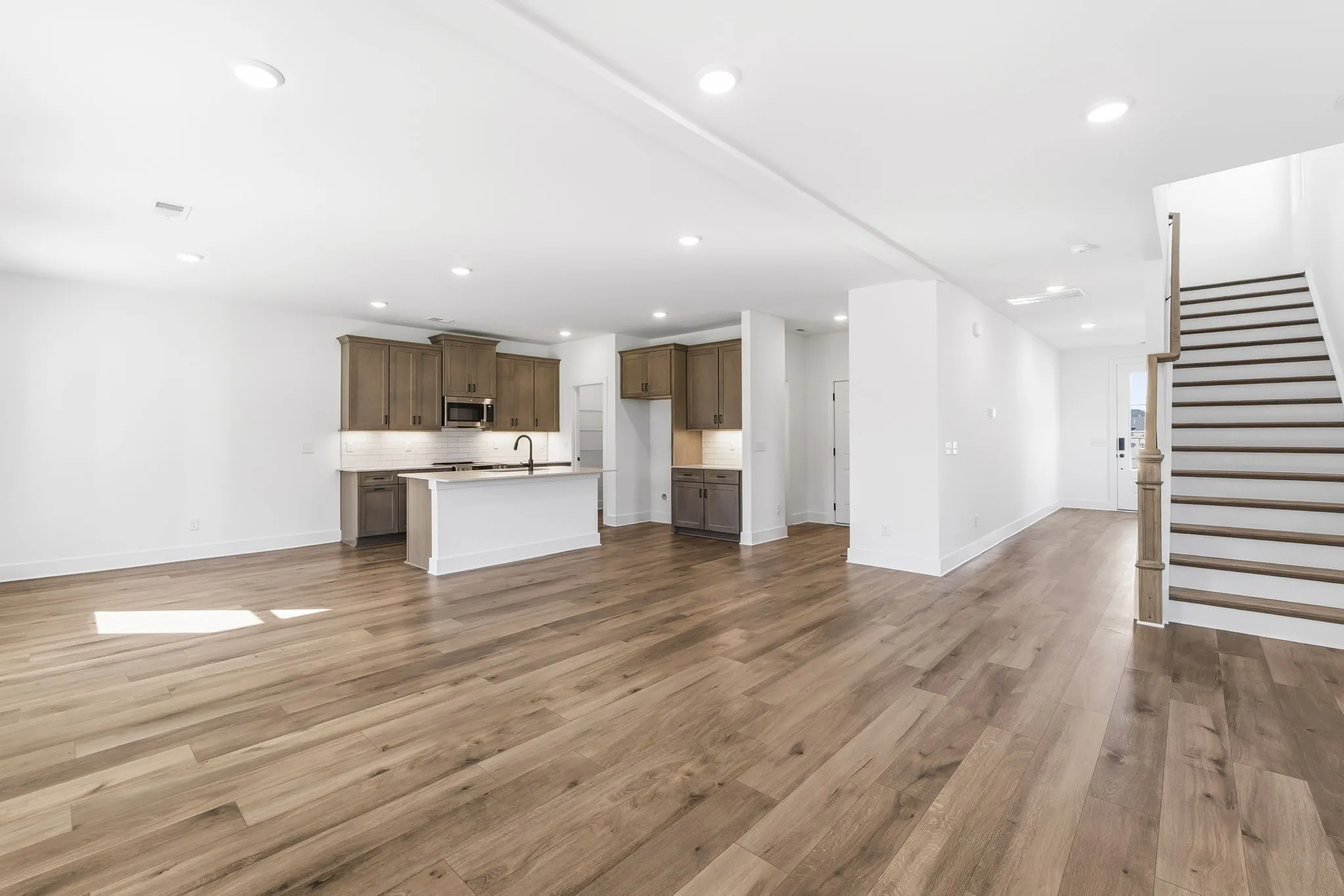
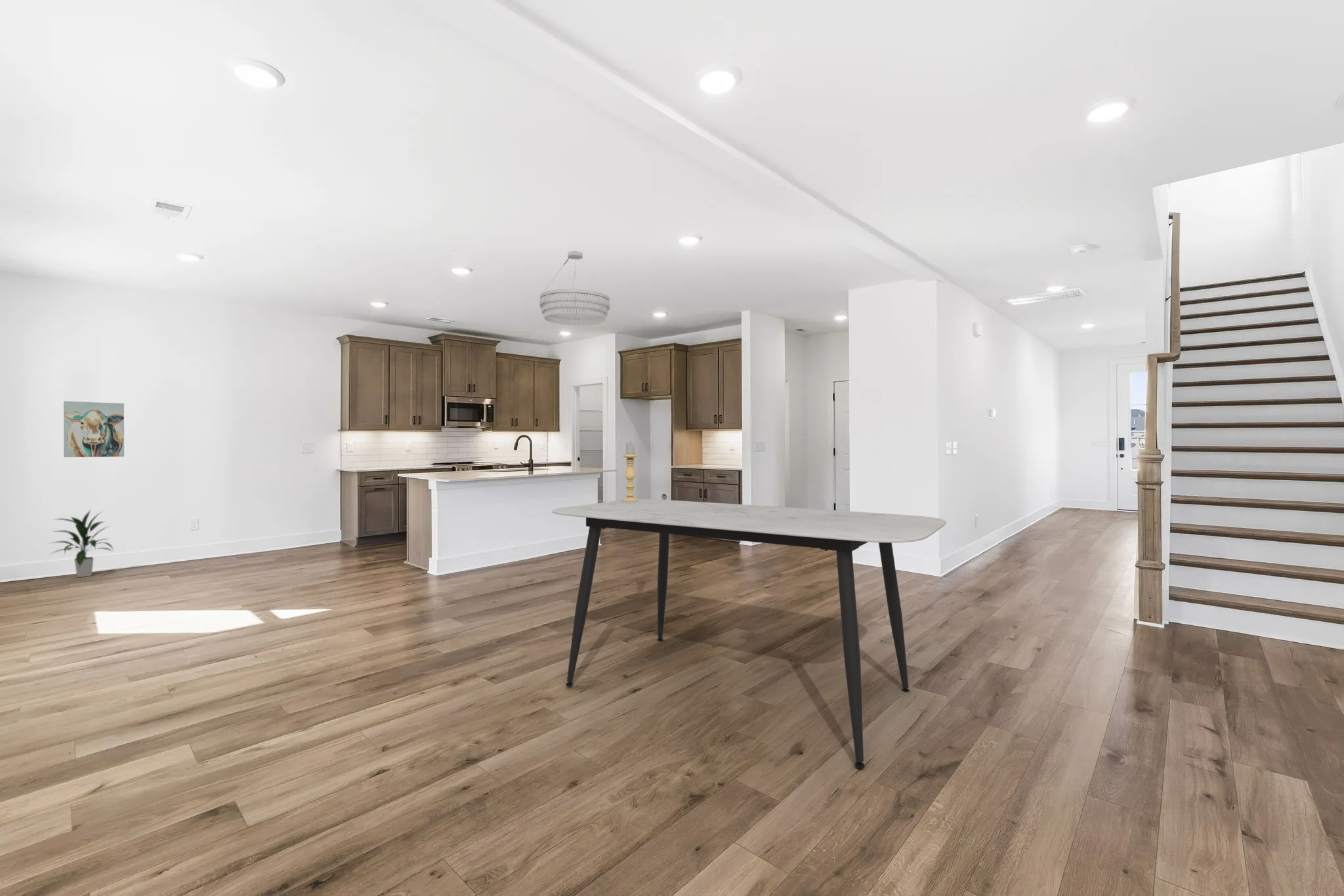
+ dining table (742, 540)
+ chandelier (575, 287)
+ wall art (94, 430)
+ candle holder (630, 470)
+ indoor plant (82, 543)
